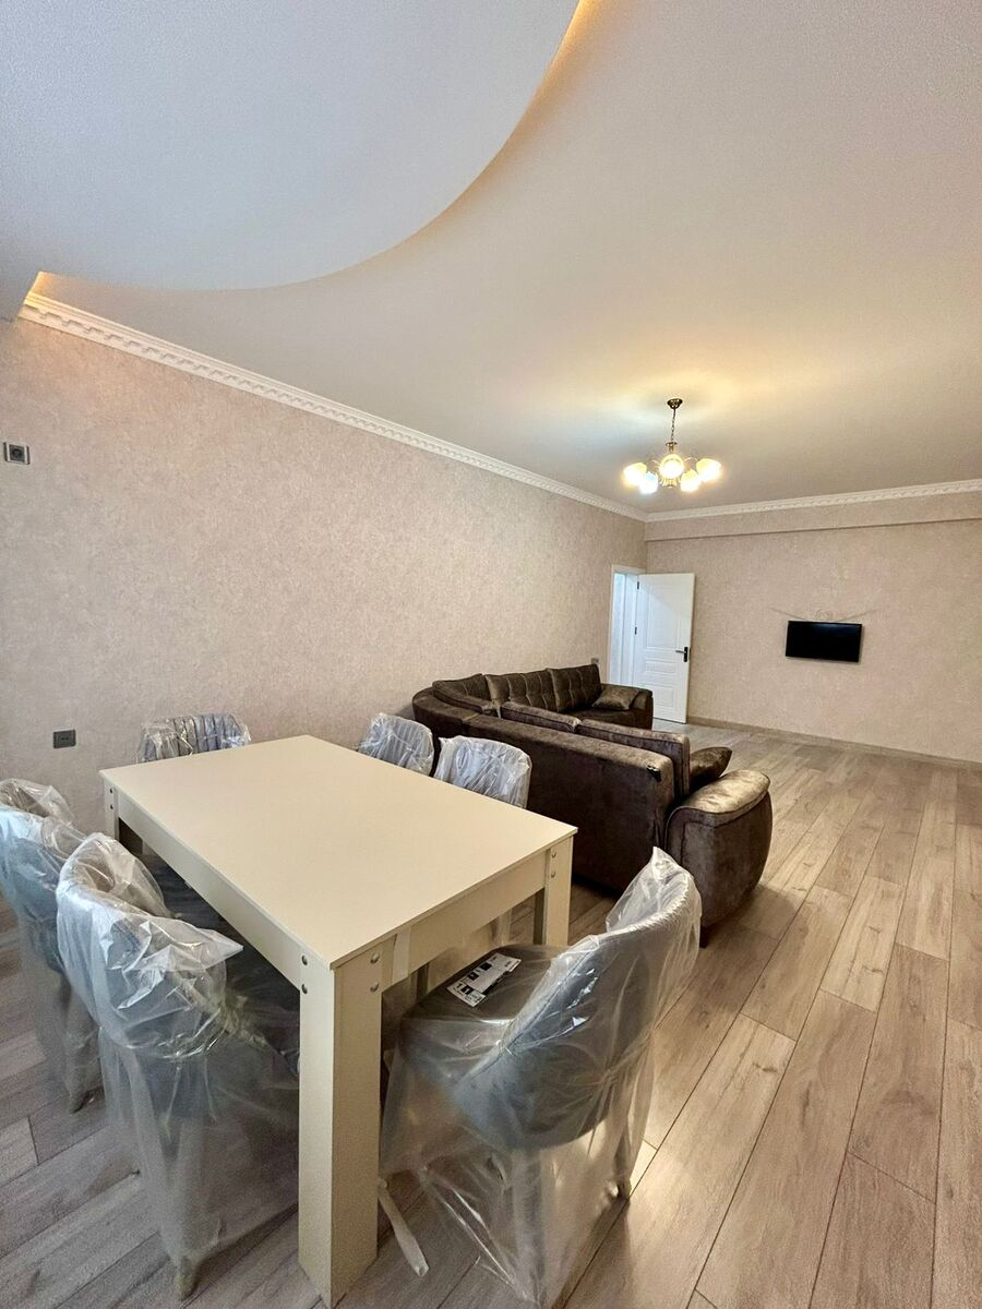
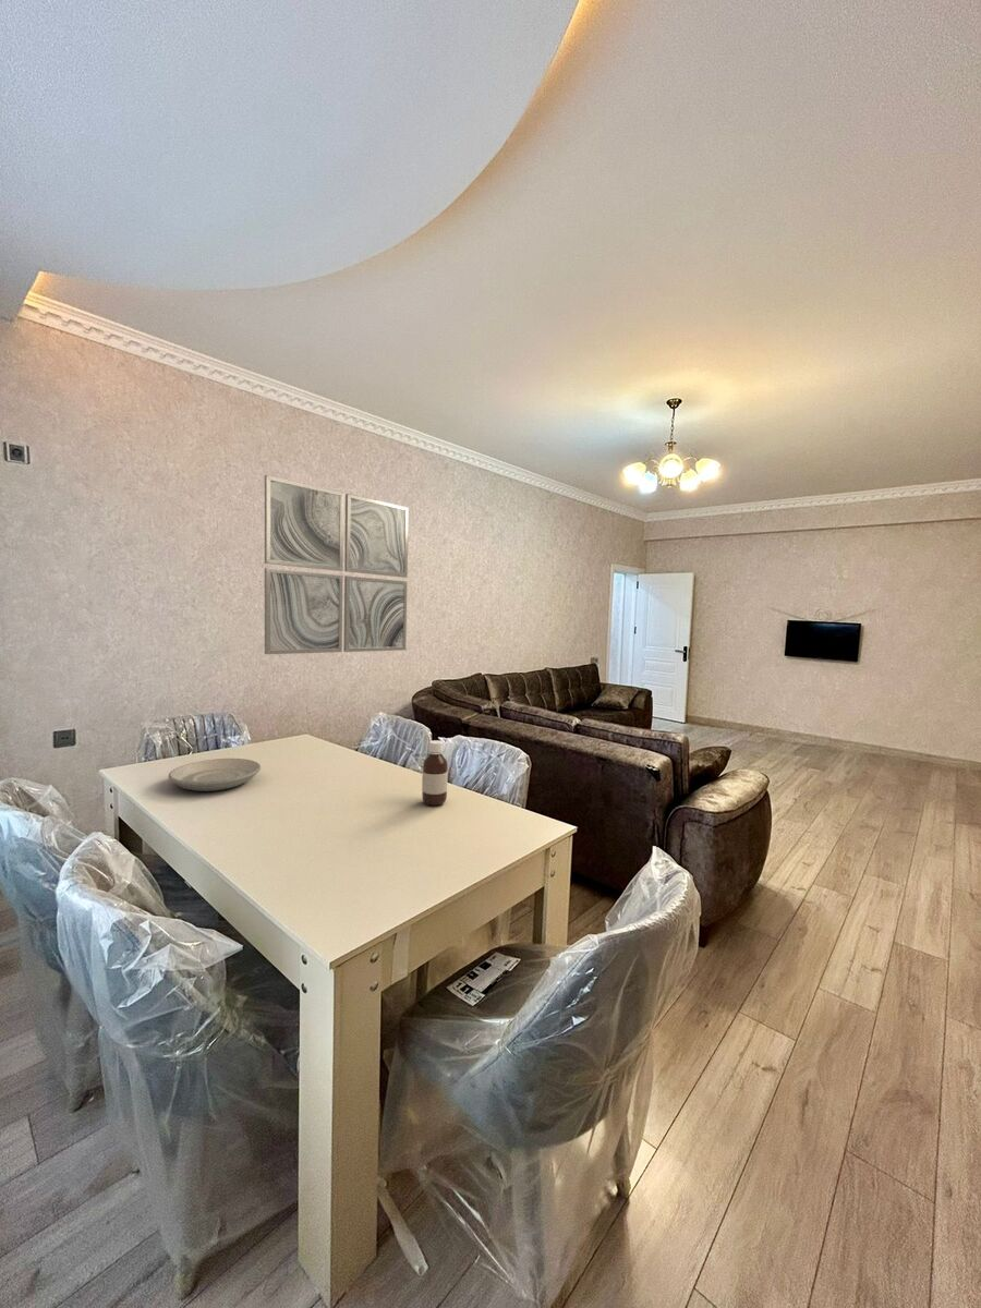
+ plate (216, 775)
+ bottle (435, 772)
+ wall art (344, 576)
